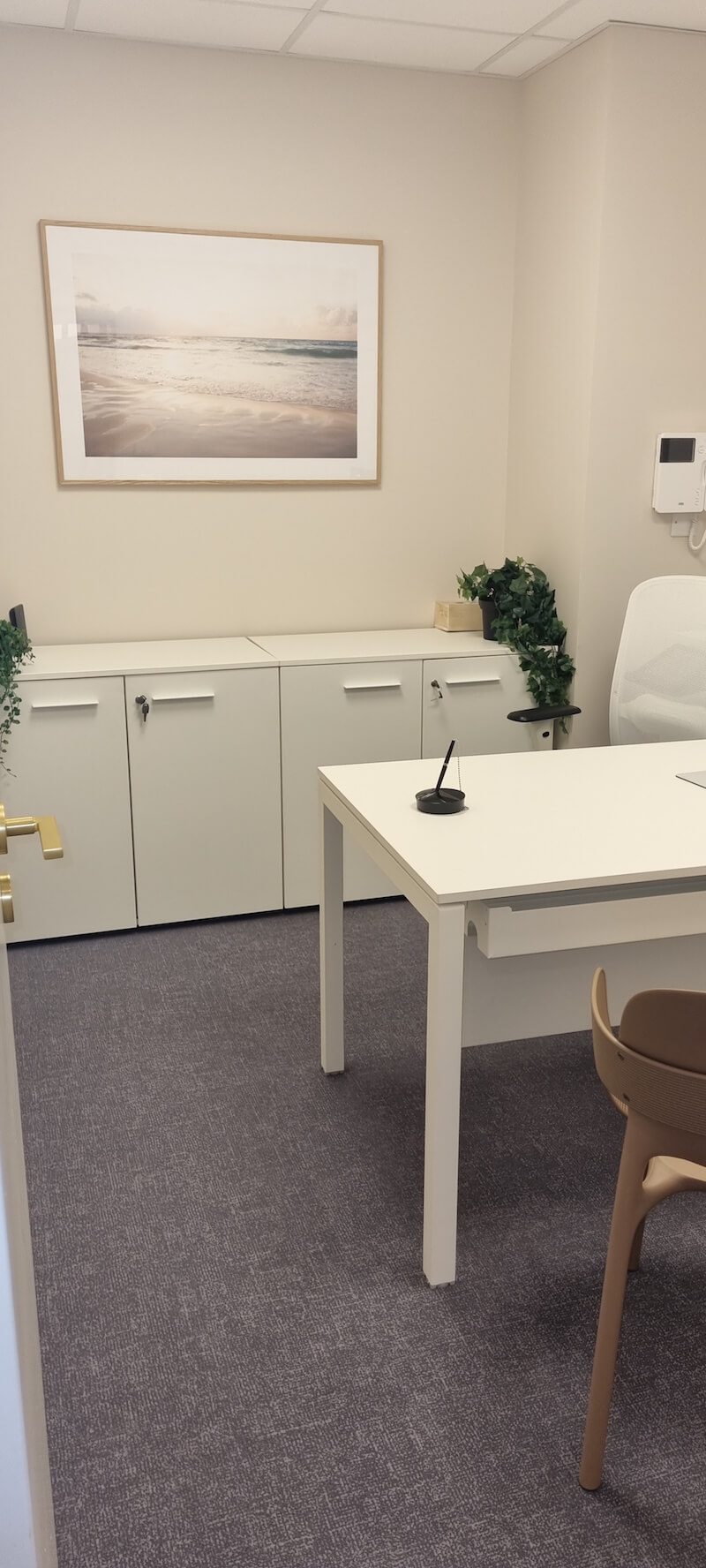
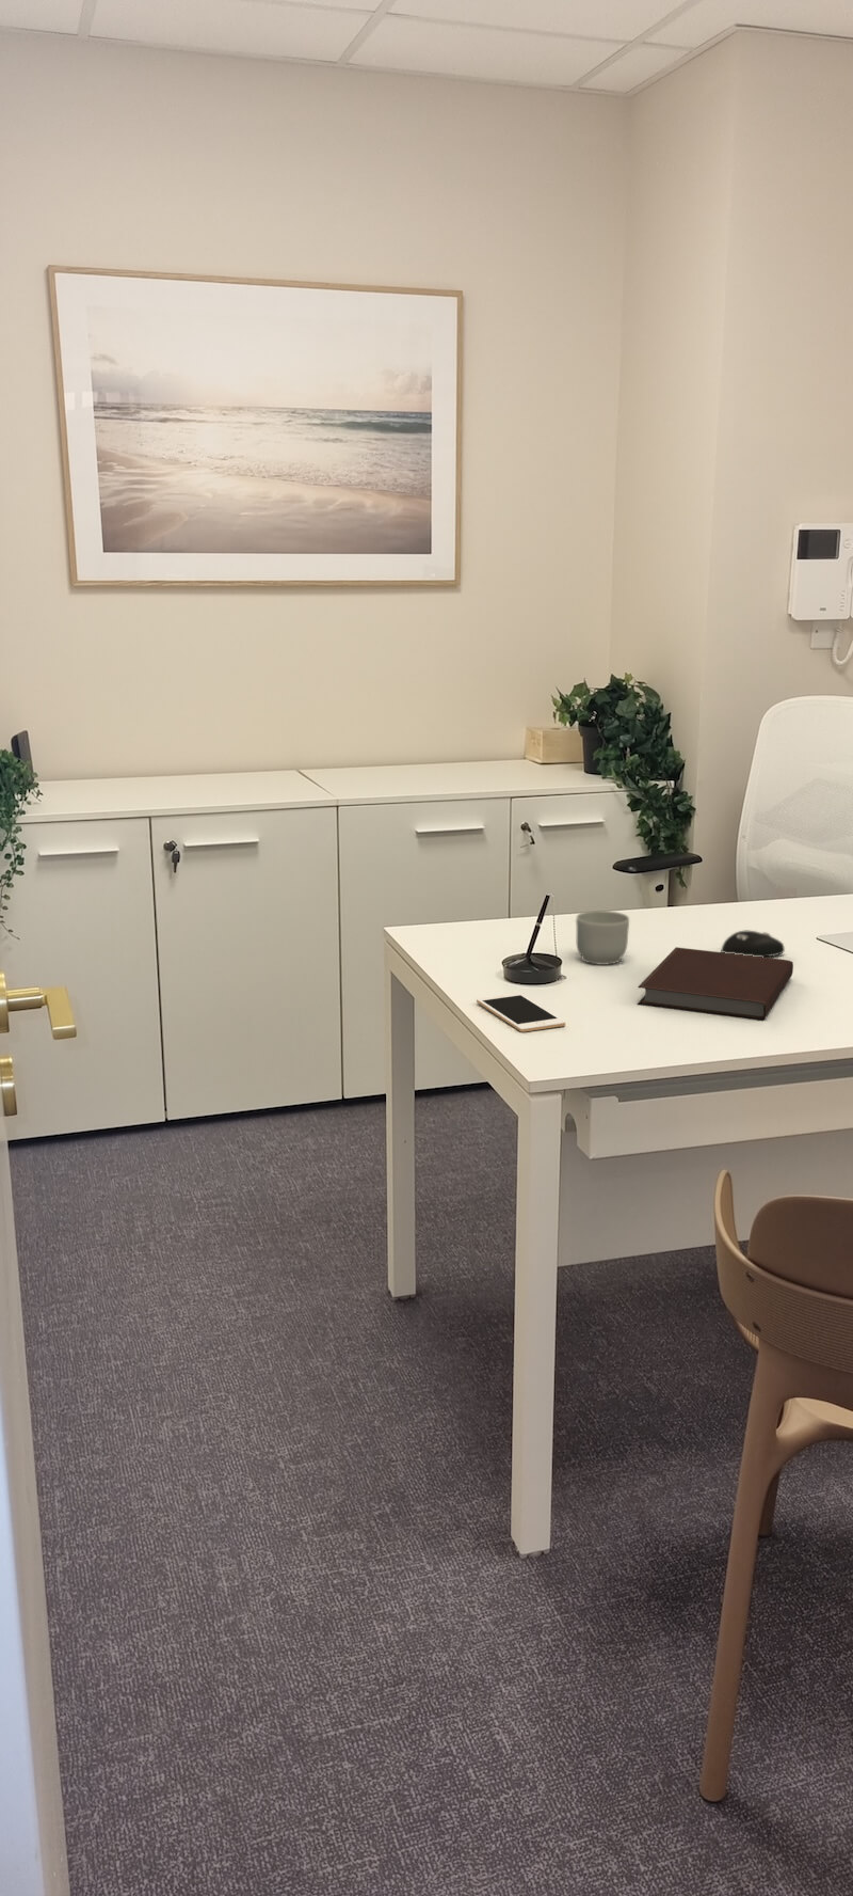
+ mug (603, 936)
+ notebook (718, 981)
+ computer mouse (750, 943)
+ cell phone (520, 1011)
